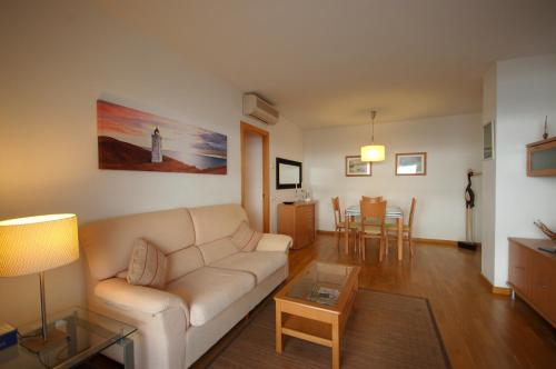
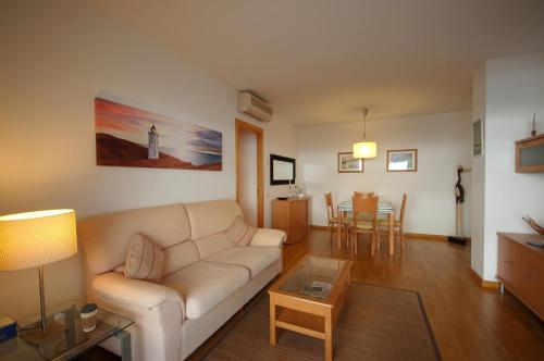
+ coffee cup (89, 318)
